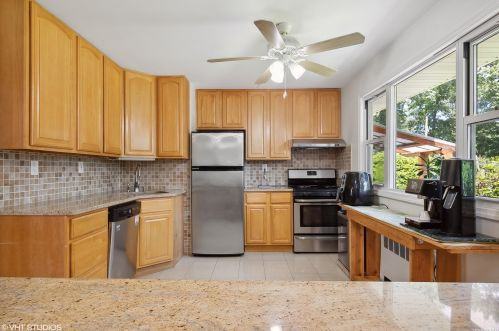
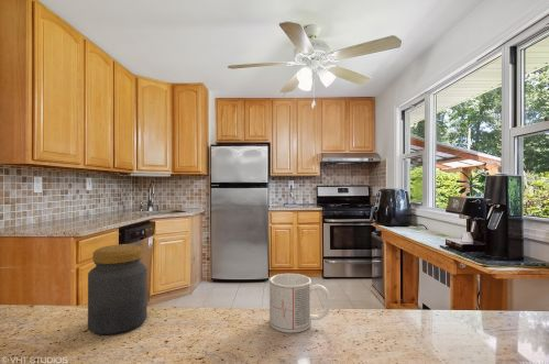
+ jar (118, 286)
+ mug (299, 301)
